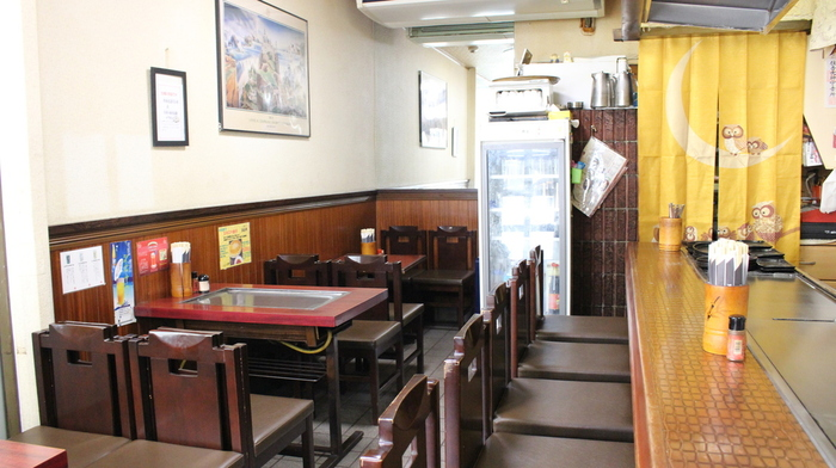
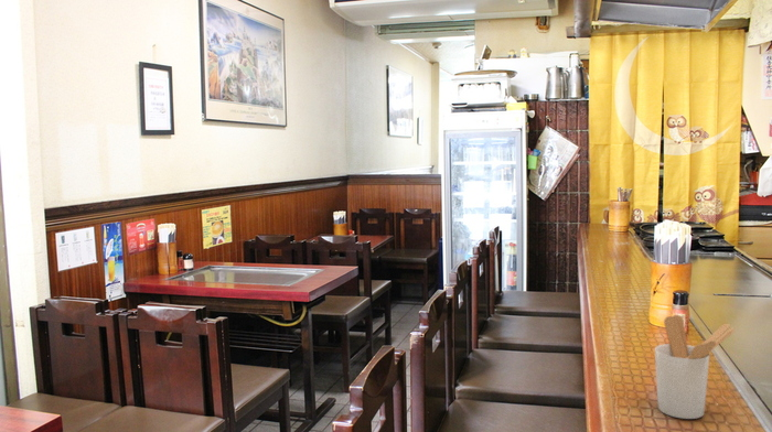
+ utensil holder (695, 366)
